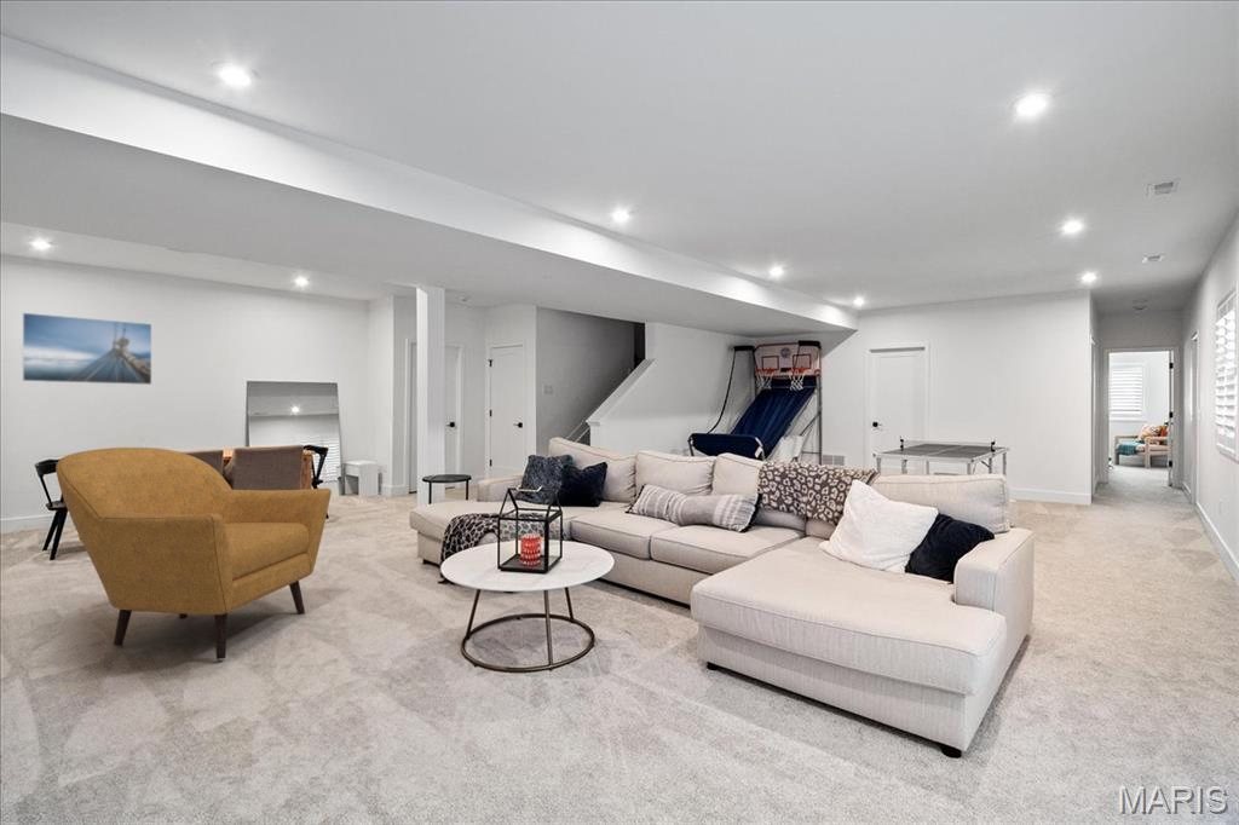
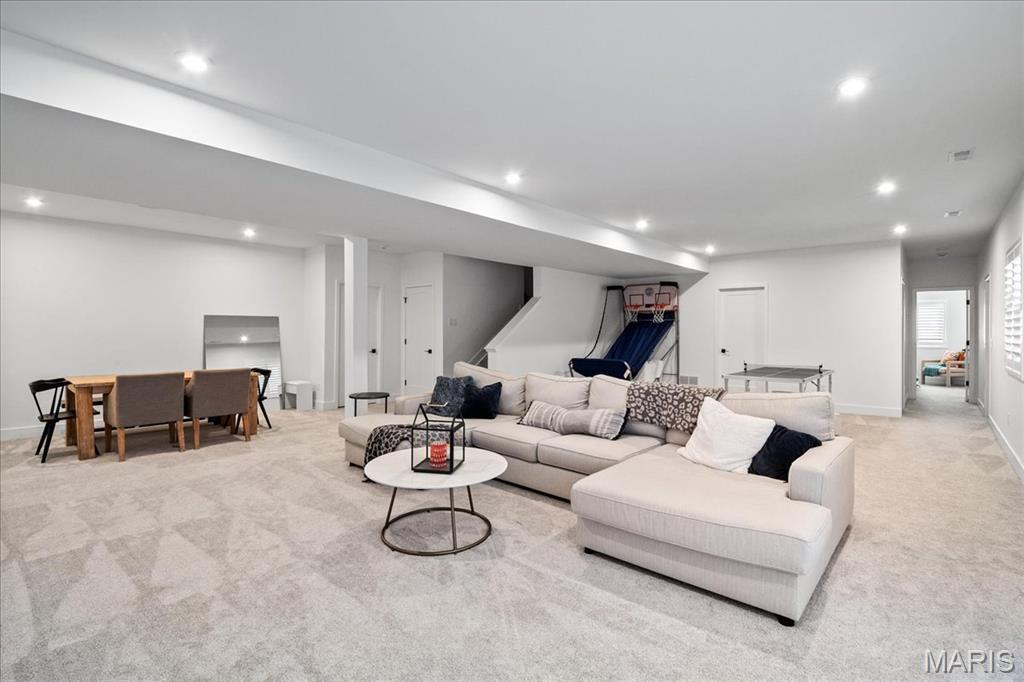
- armchair (191, 540)
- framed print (91, 351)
